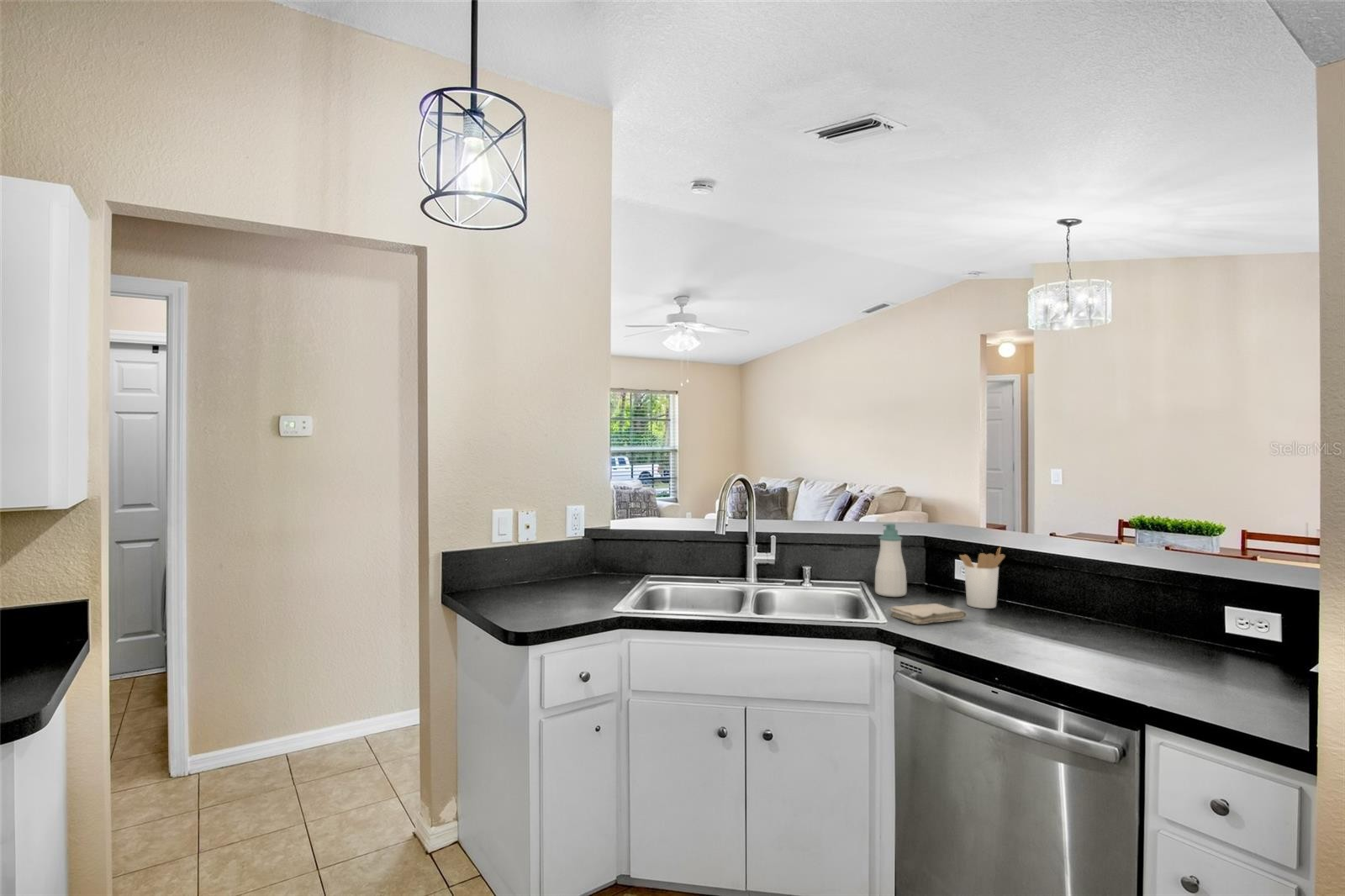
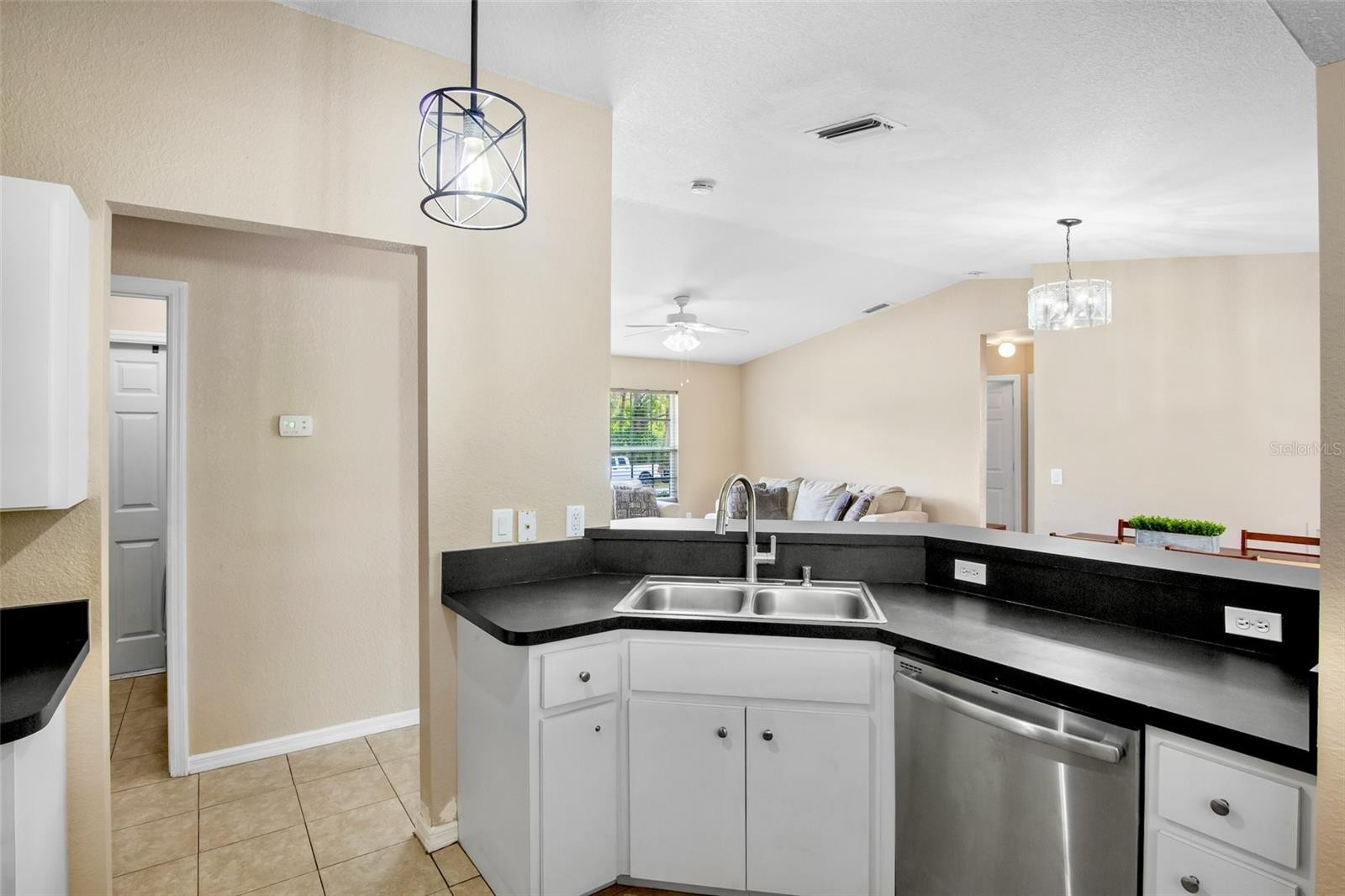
- utensil holder (984, 577)
- soap bottle (890, 559)
- washcloth (926, 612)
